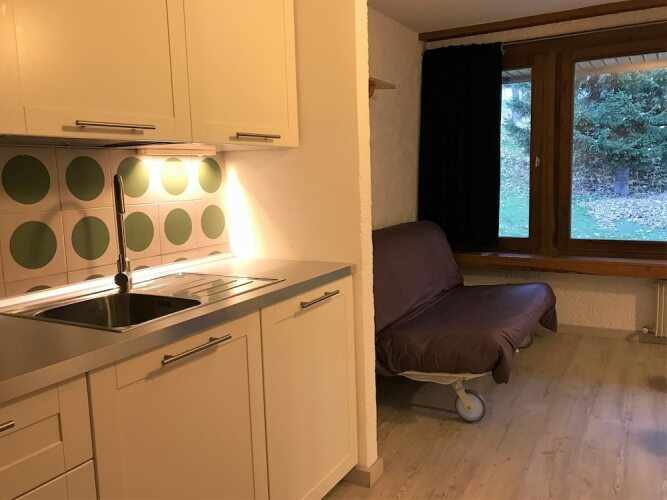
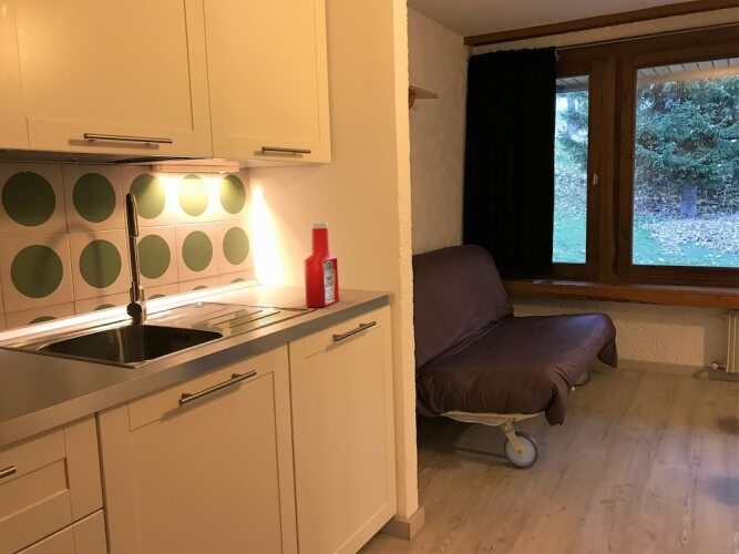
+ soap bottle (320, 263)
